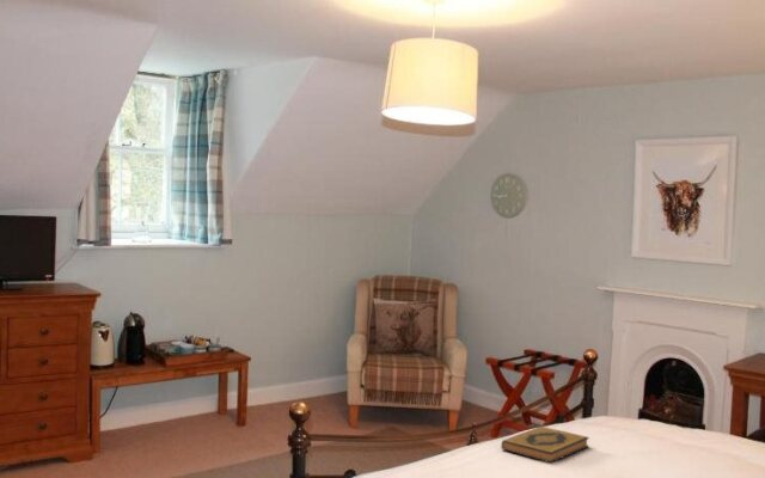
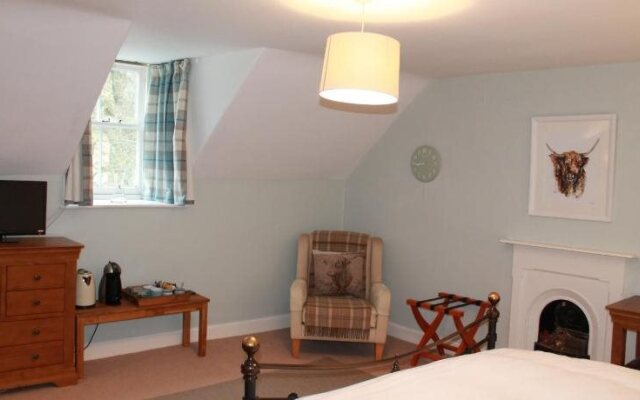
- hardback book (545, 443)
